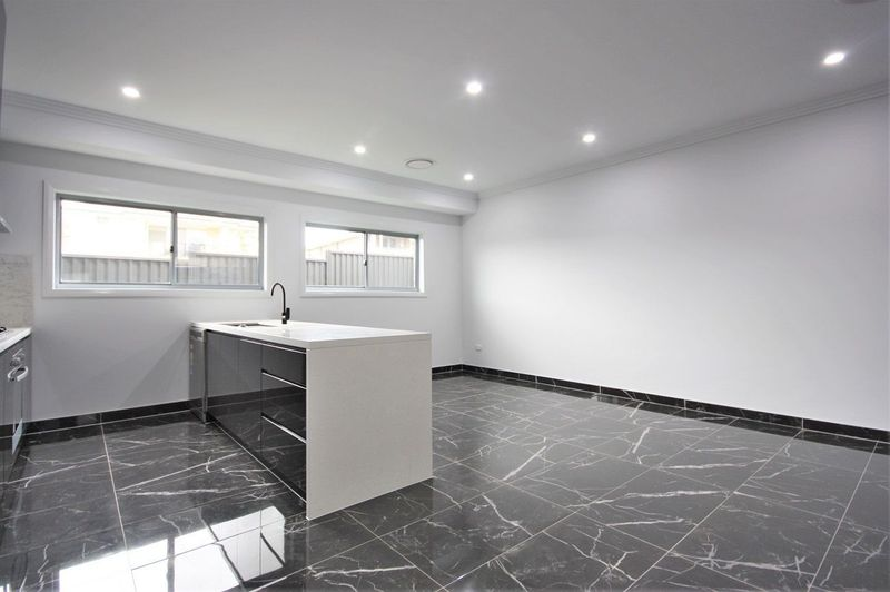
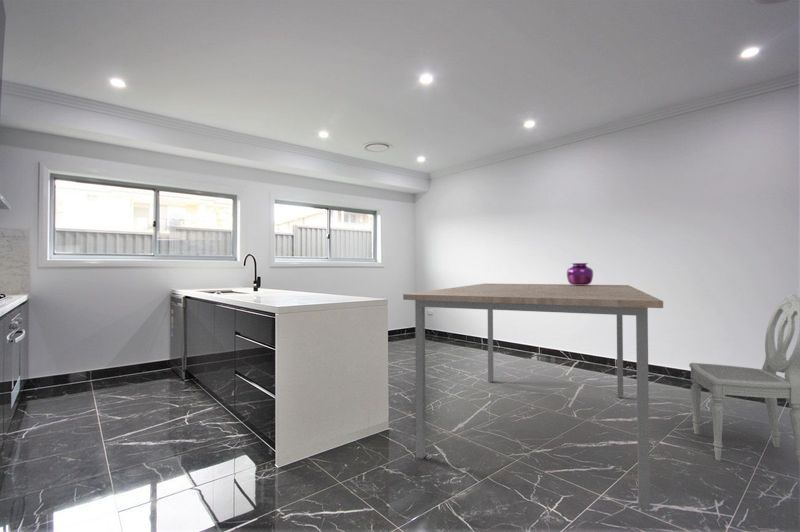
+ dining table (538, 311)
+ dining chair (745, 372)
+ vase (579, 274)
